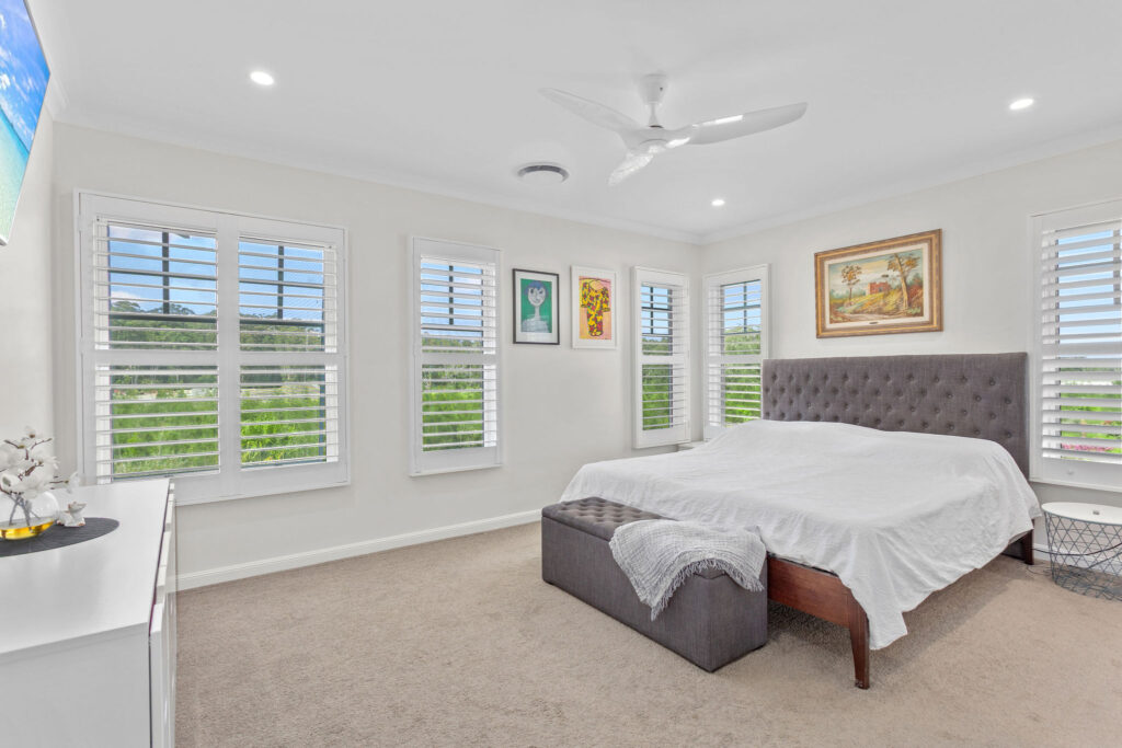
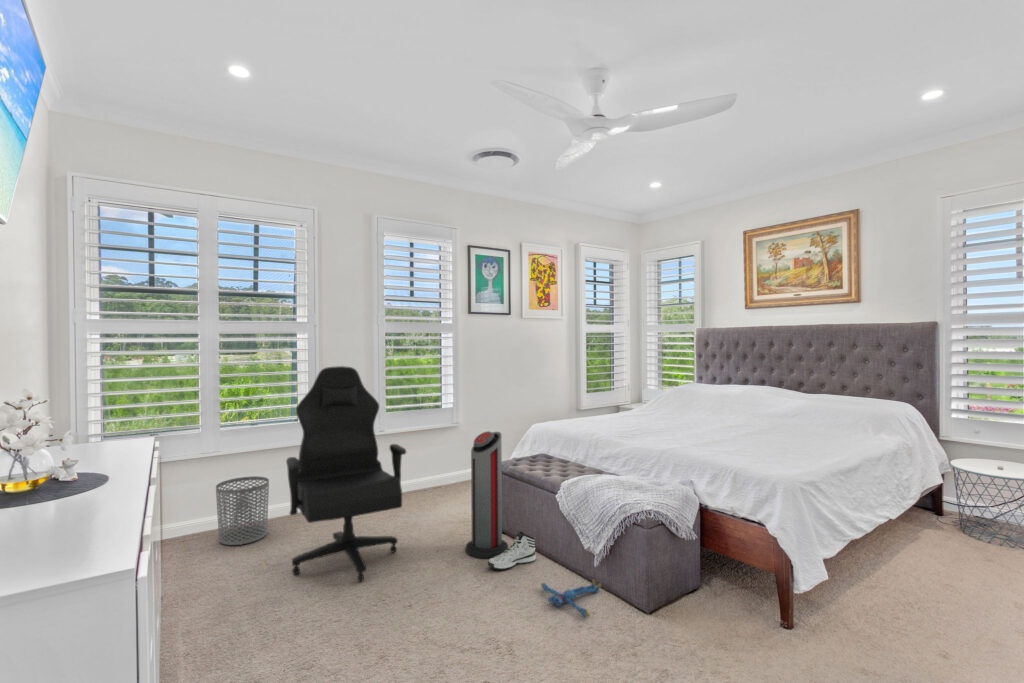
+ waste bin (243, 510)
+ plush toy (575, 592)
+ air purifier (486, 490)
+ office chair (346, 465)
+ sneaker (511, 548)
